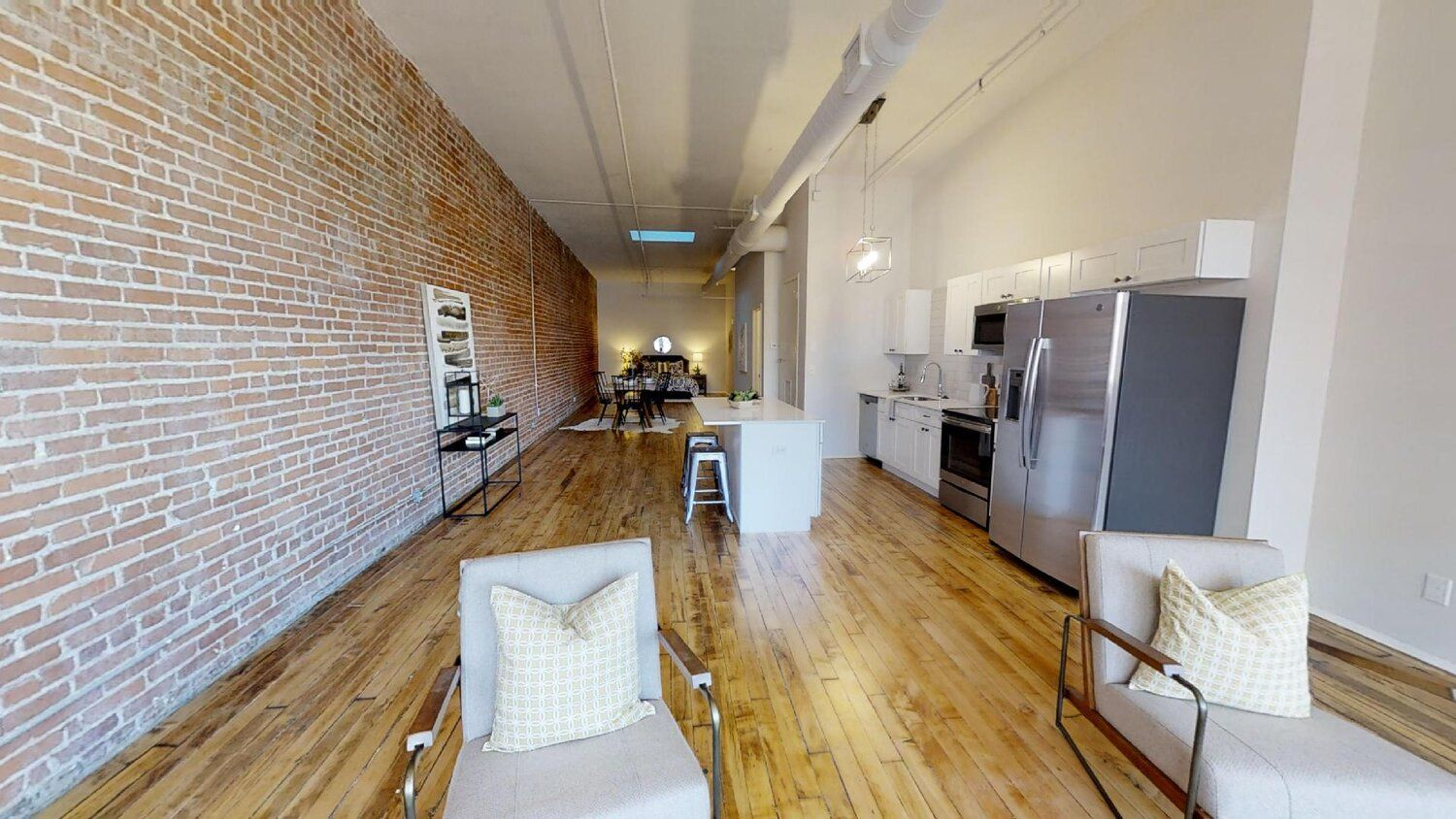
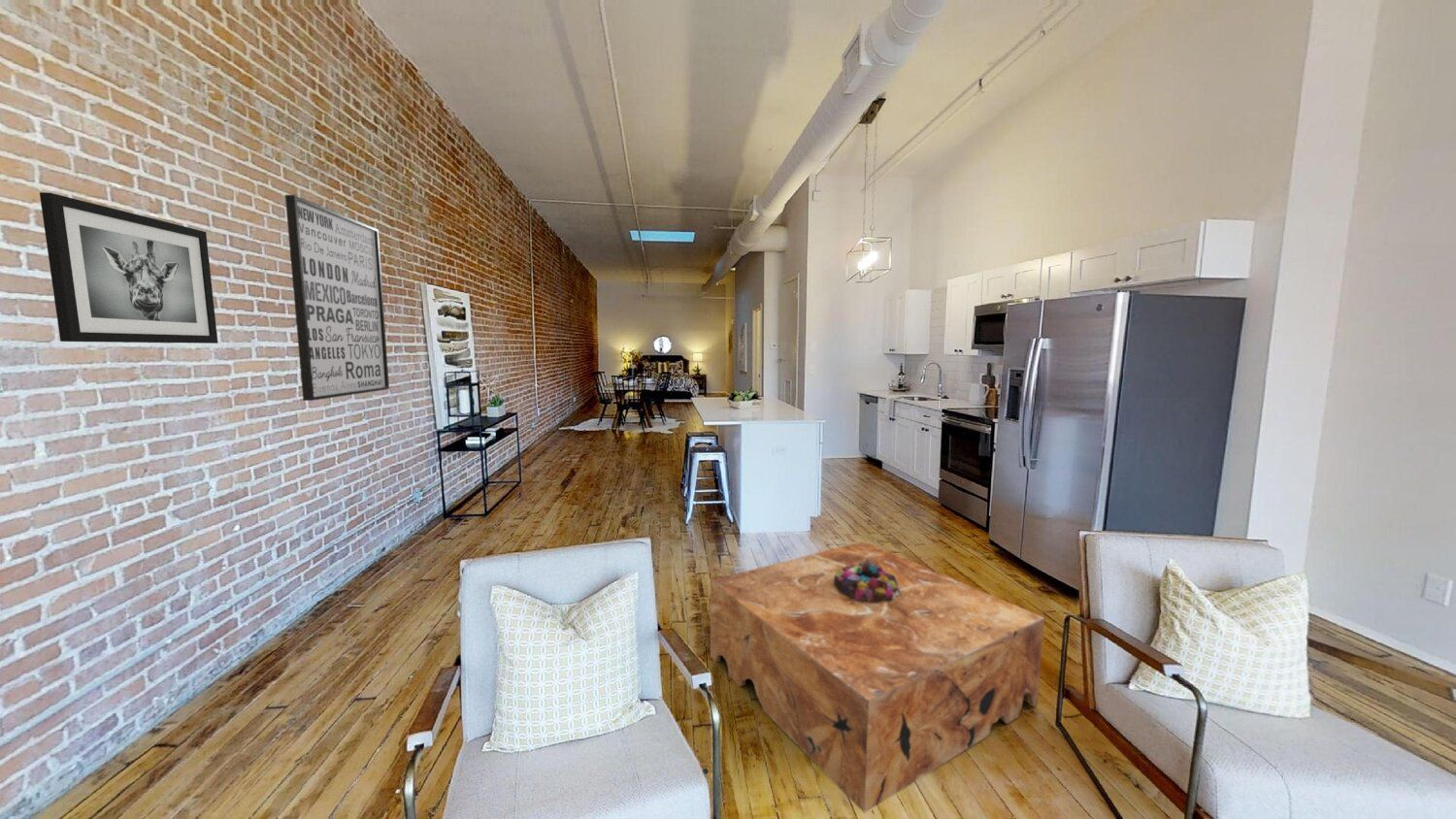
+ wall art (142, 279)
+ coffee table (864, 639)
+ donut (865, 577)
+ wall art (345, 306)
